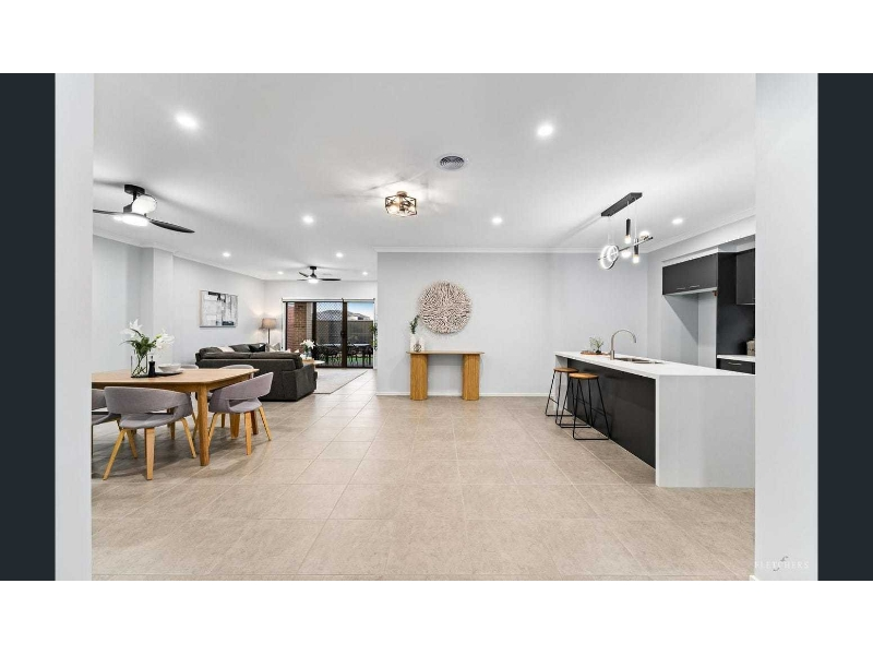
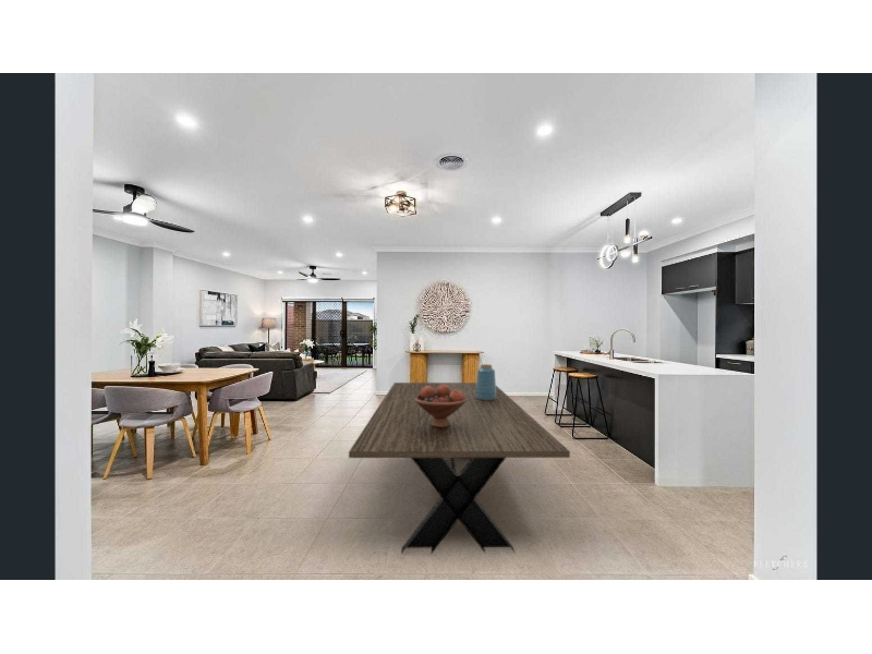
+ fruit bowl (440, 405)
+ vase (485, 382)
+ dining table (448, 446)
